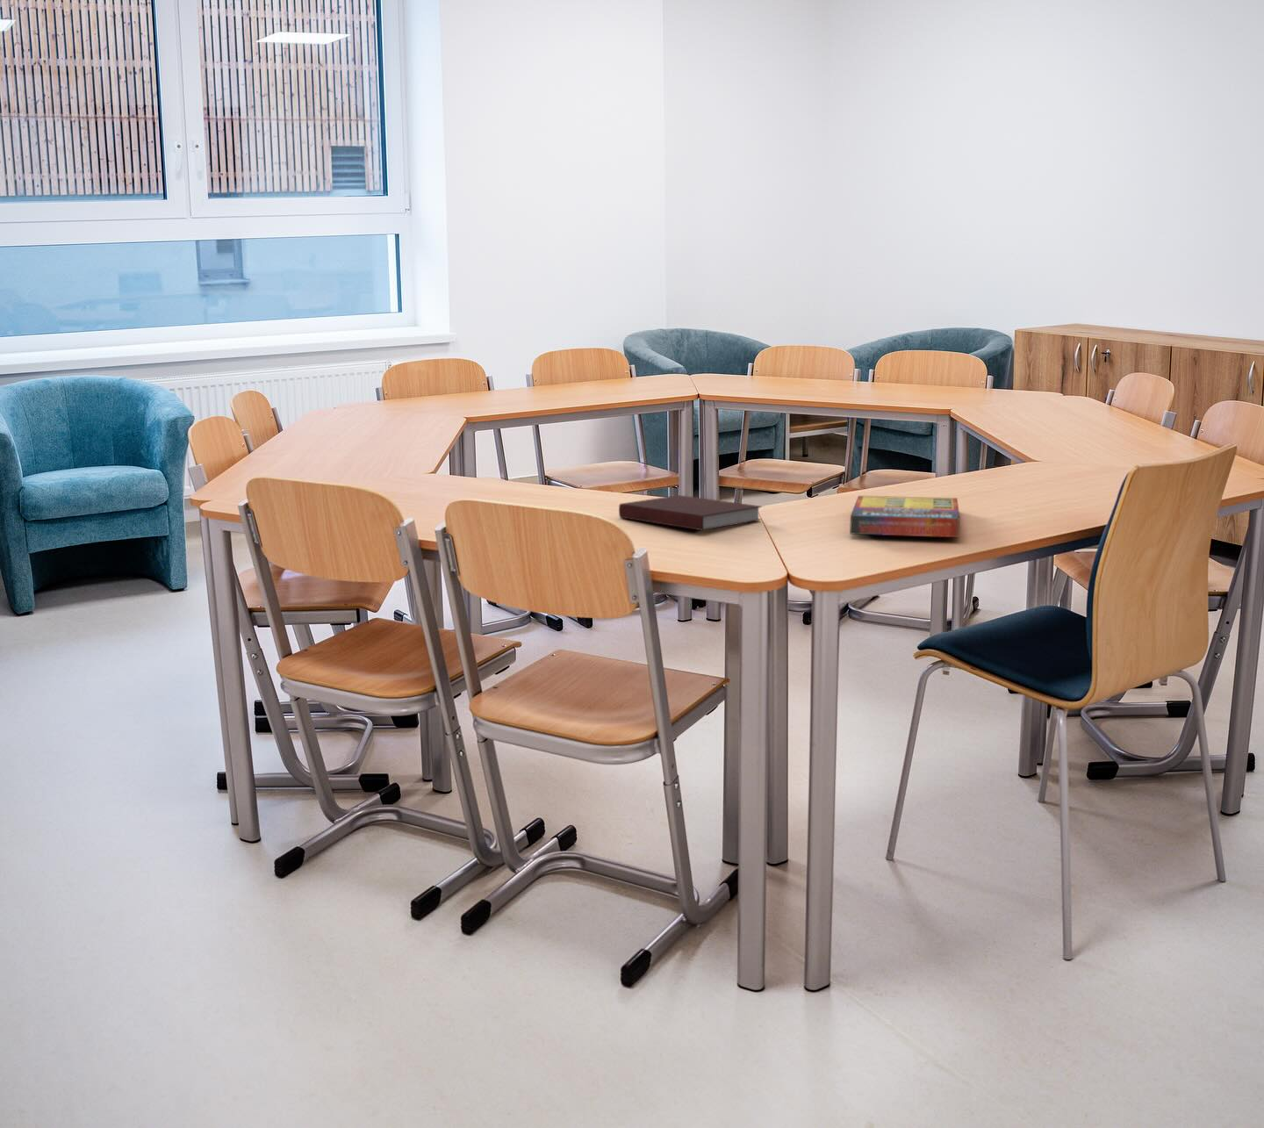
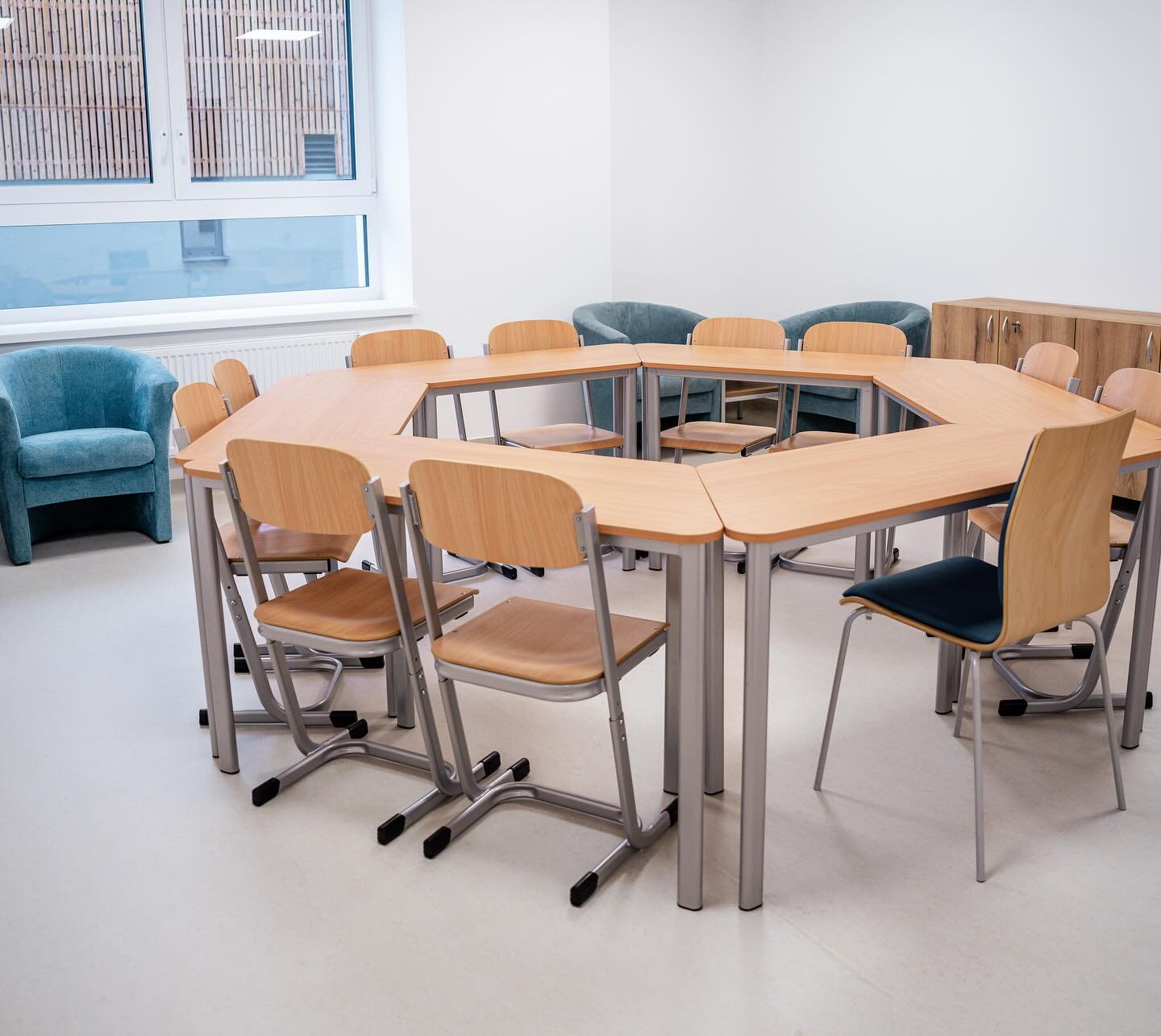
- game compilation box (905, 515)
- notebook (689, 512)
